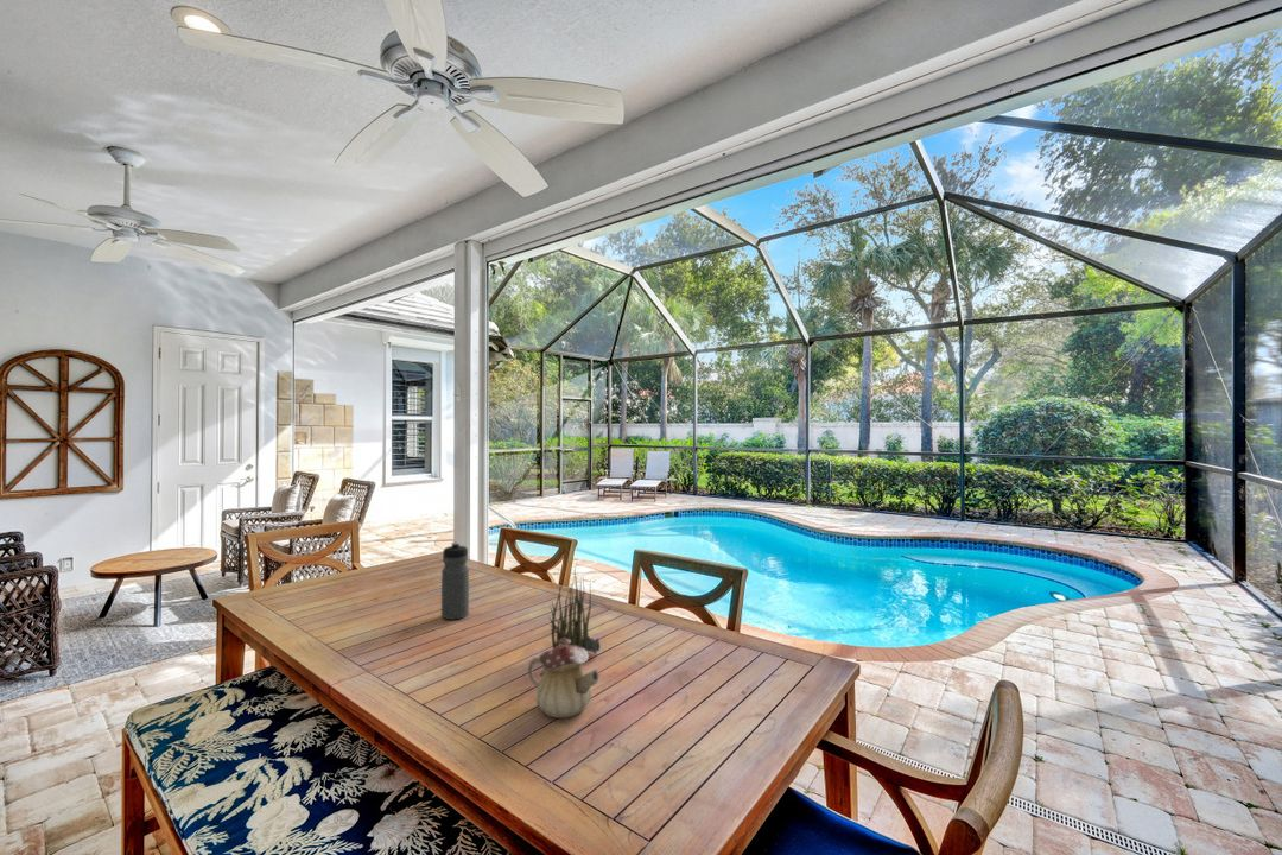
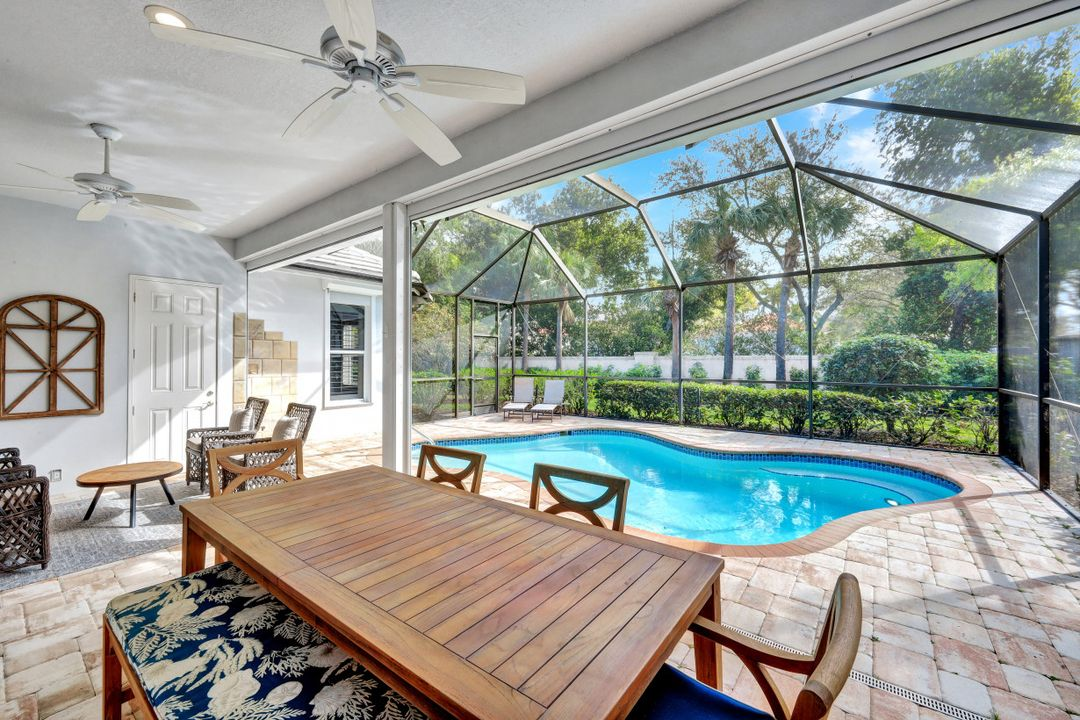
- water bottle (455, 578)
- teapot (560, 671)
- plant (577, 602)
